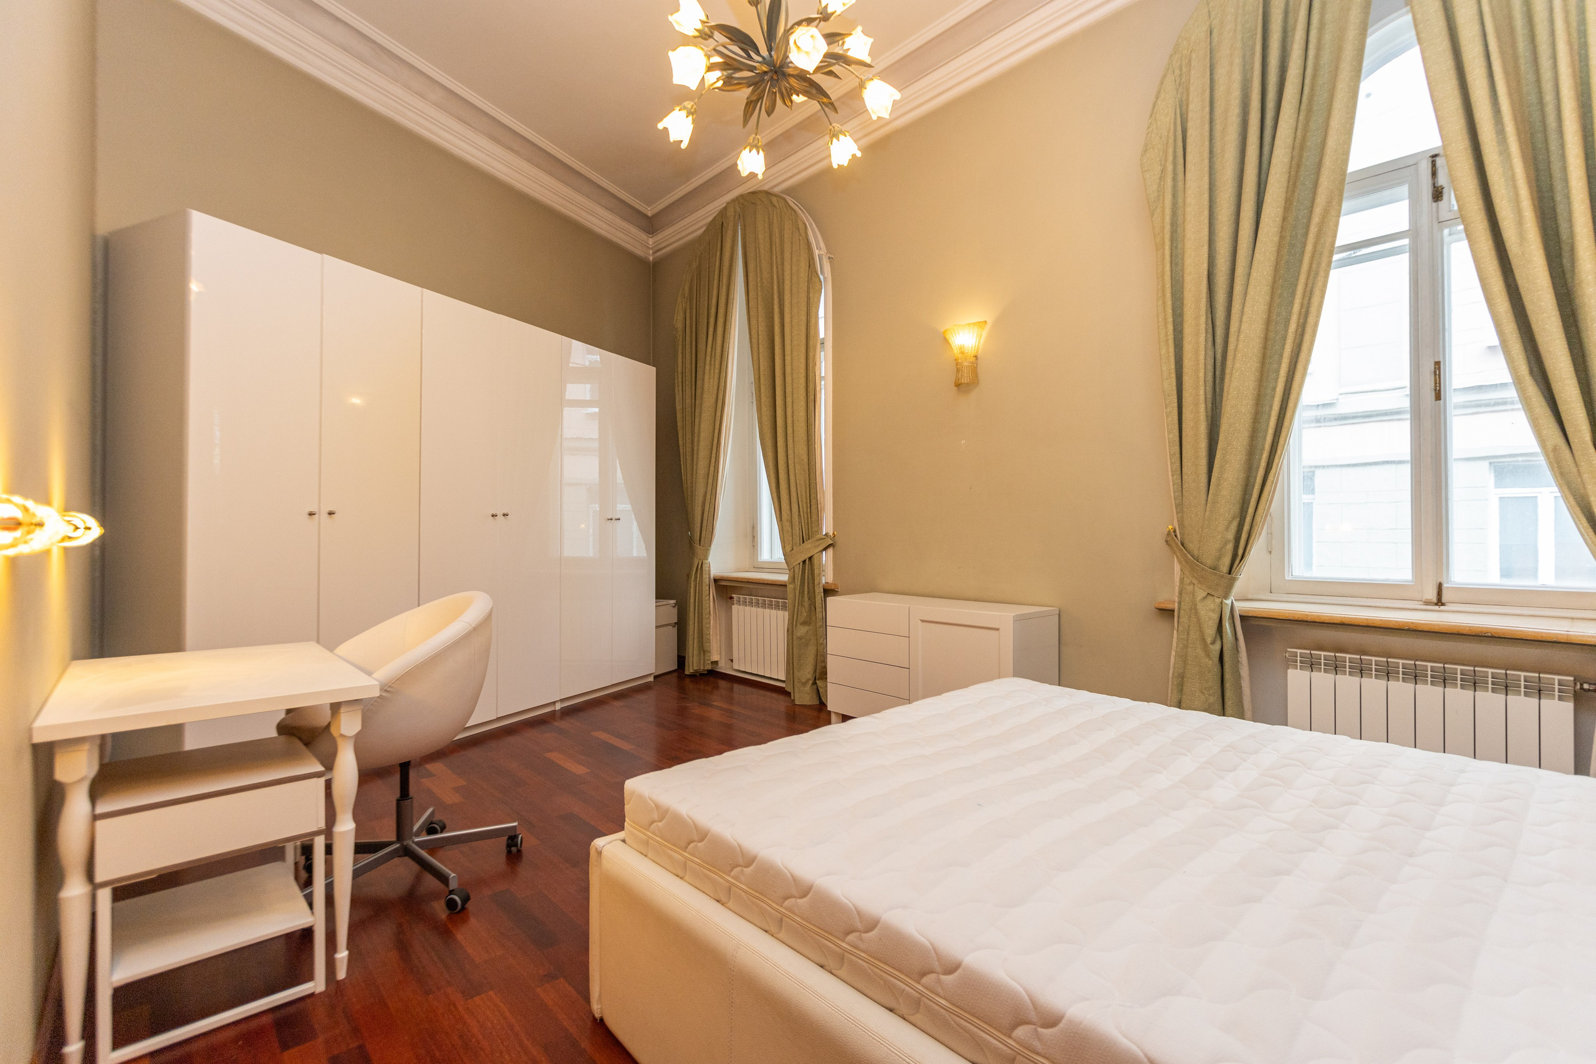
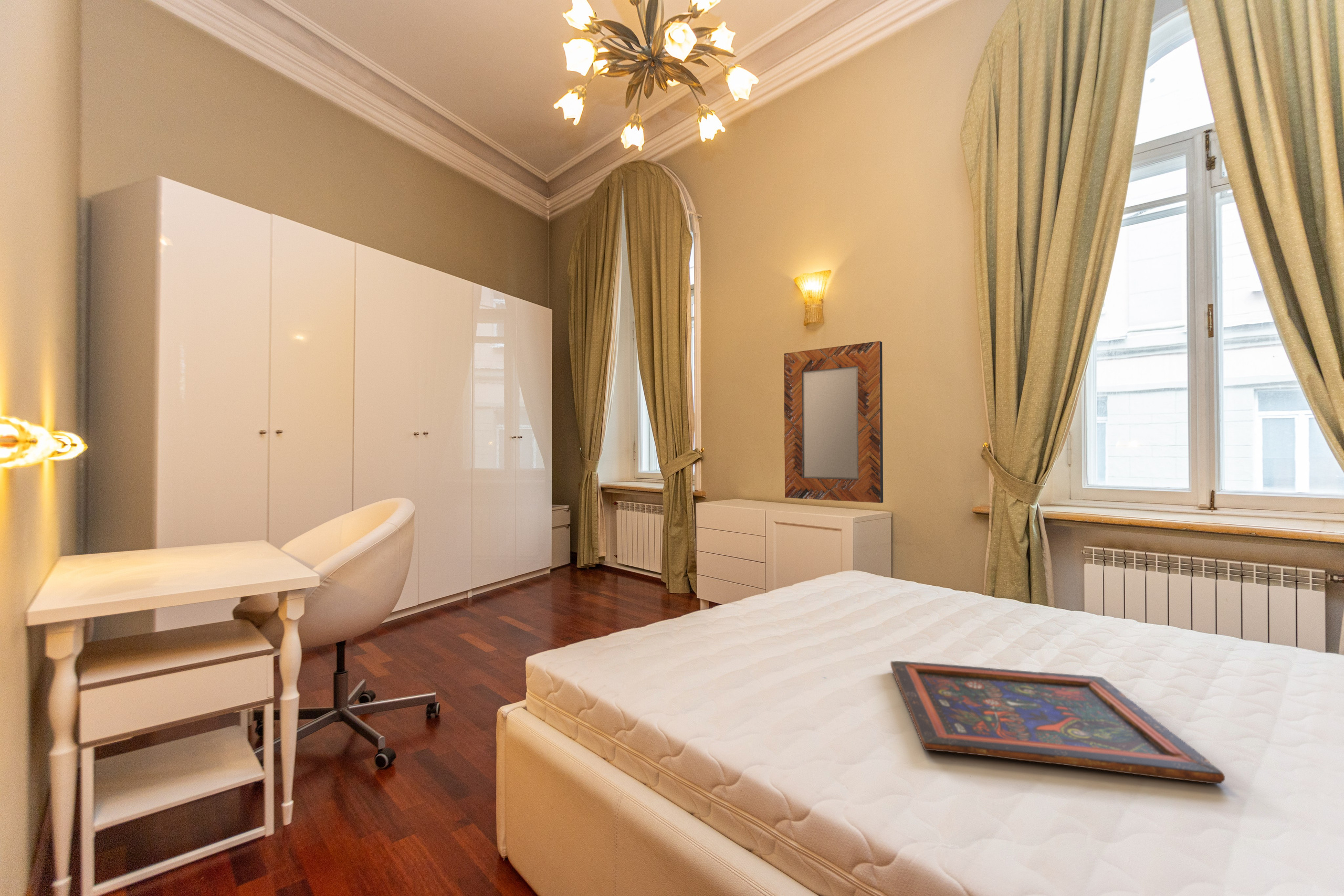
+ painted panel (1024, 710)
+ home mirror (831, 424)
